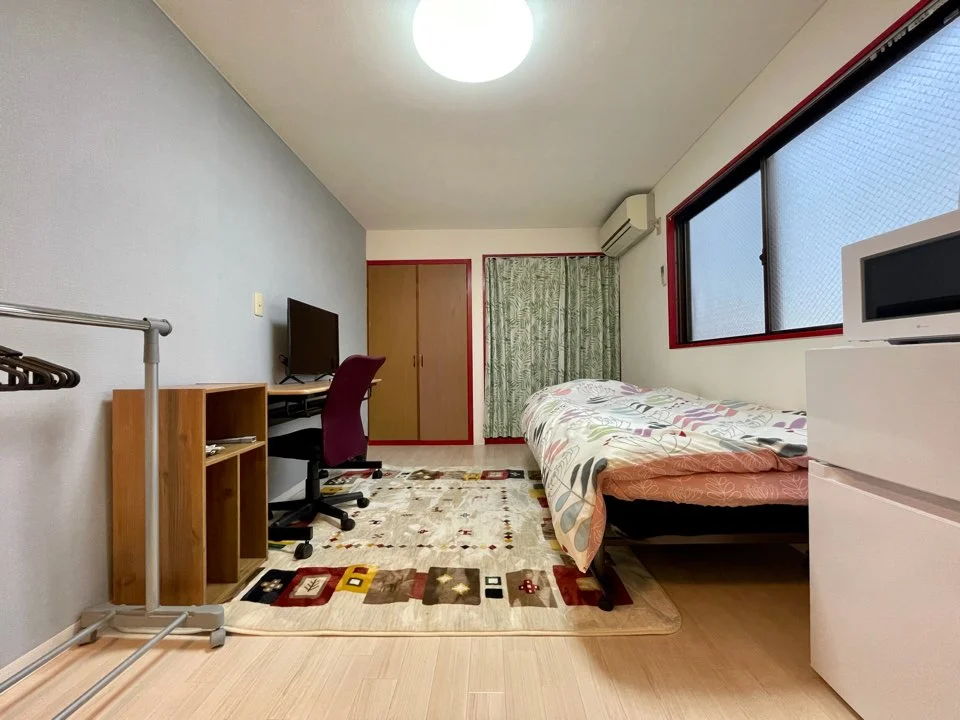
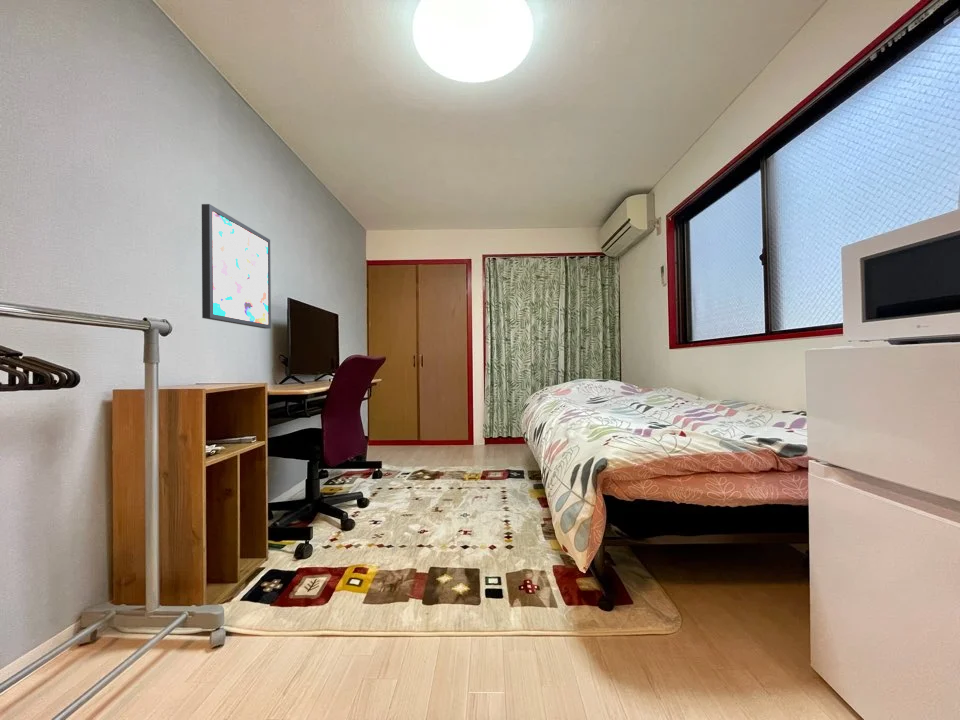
+ wall art (240, 273)
